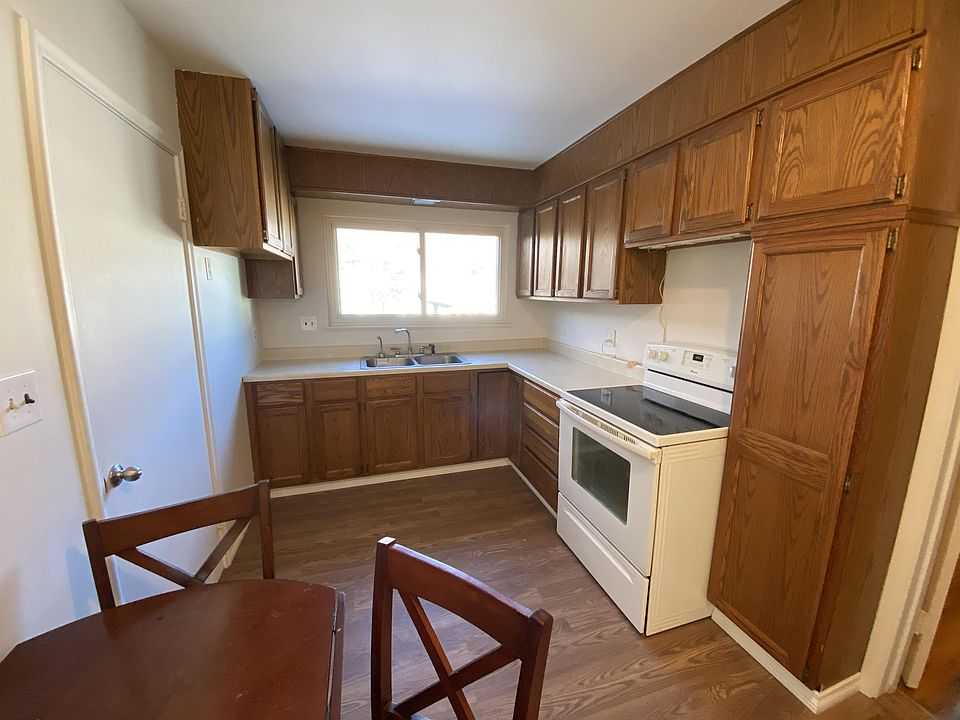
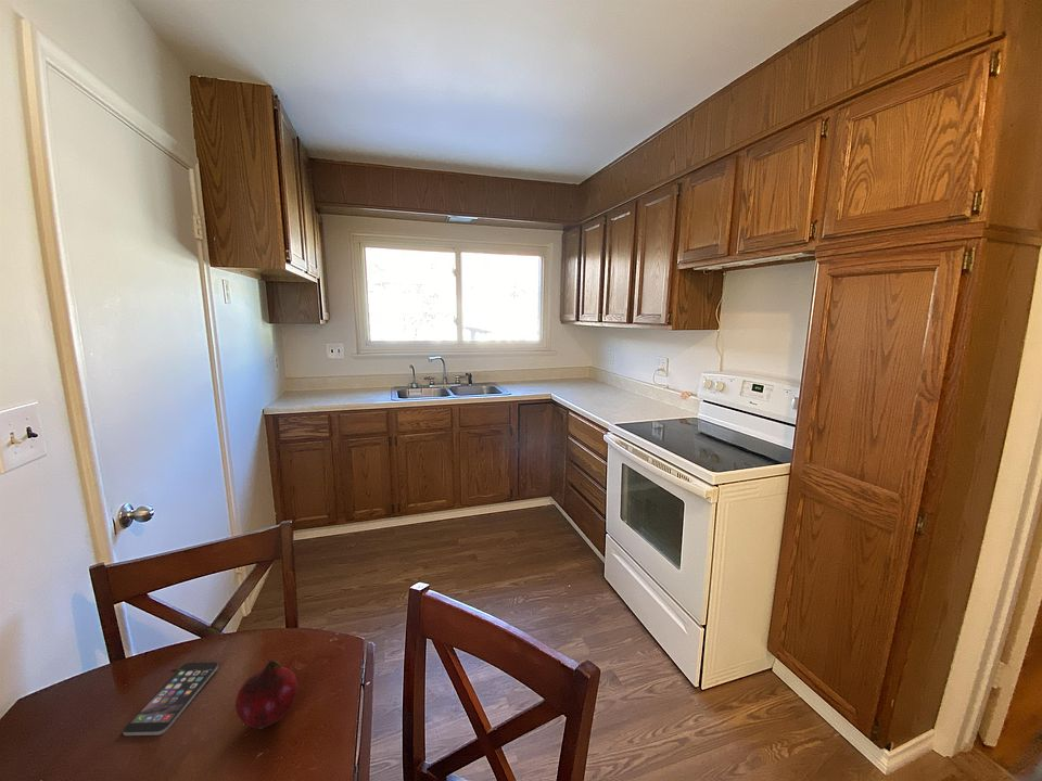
+ fruit (267, 693)
+ smartphone (175, 695)
